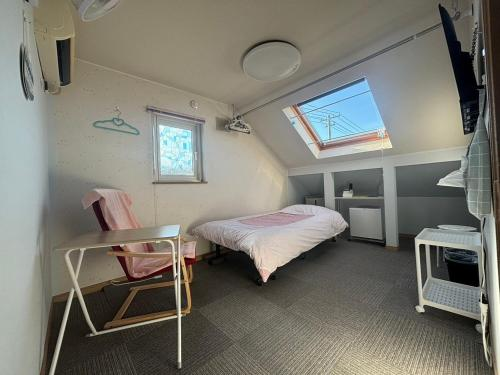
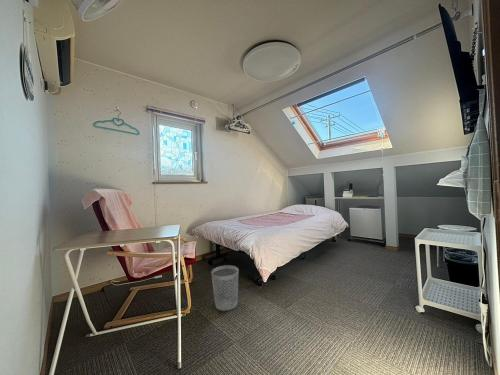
+ wastebasket (225, 287)
